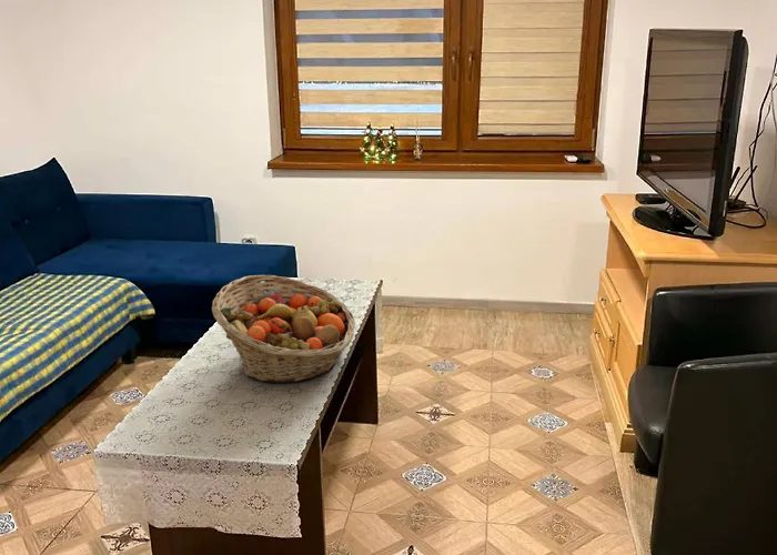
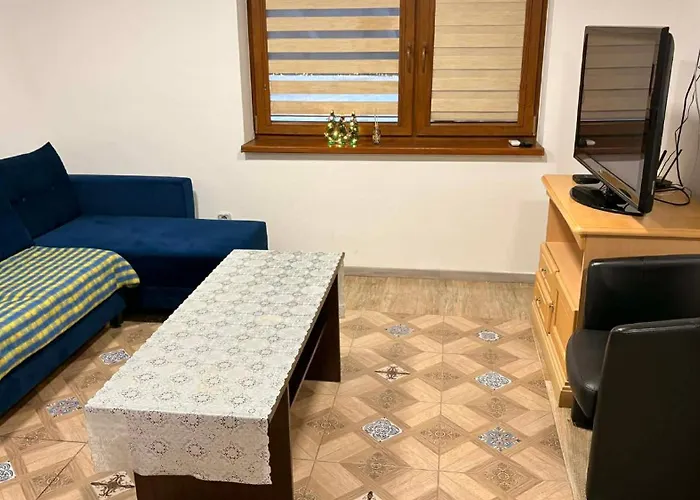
- fruit basket (285, 324)
